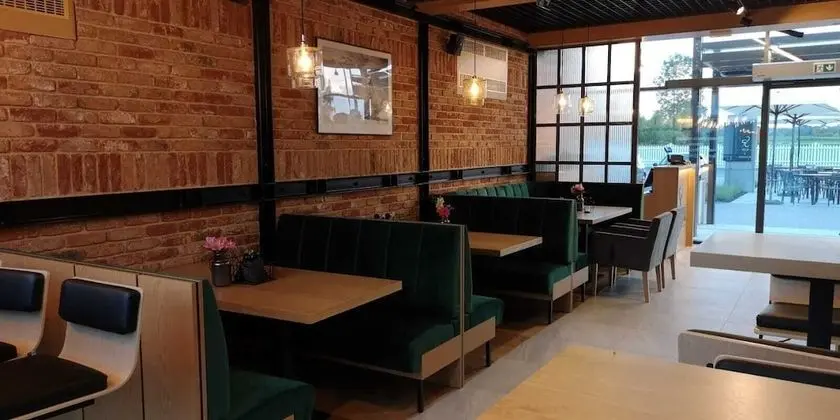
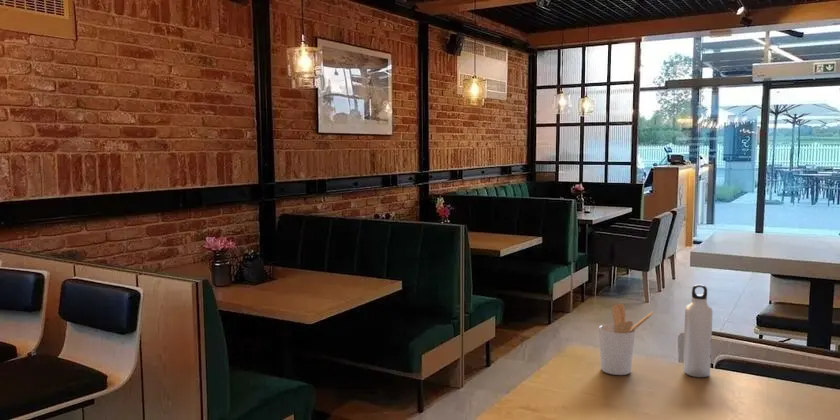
+ water bottle (698, 329)
+ utensil holder (626, 339)
